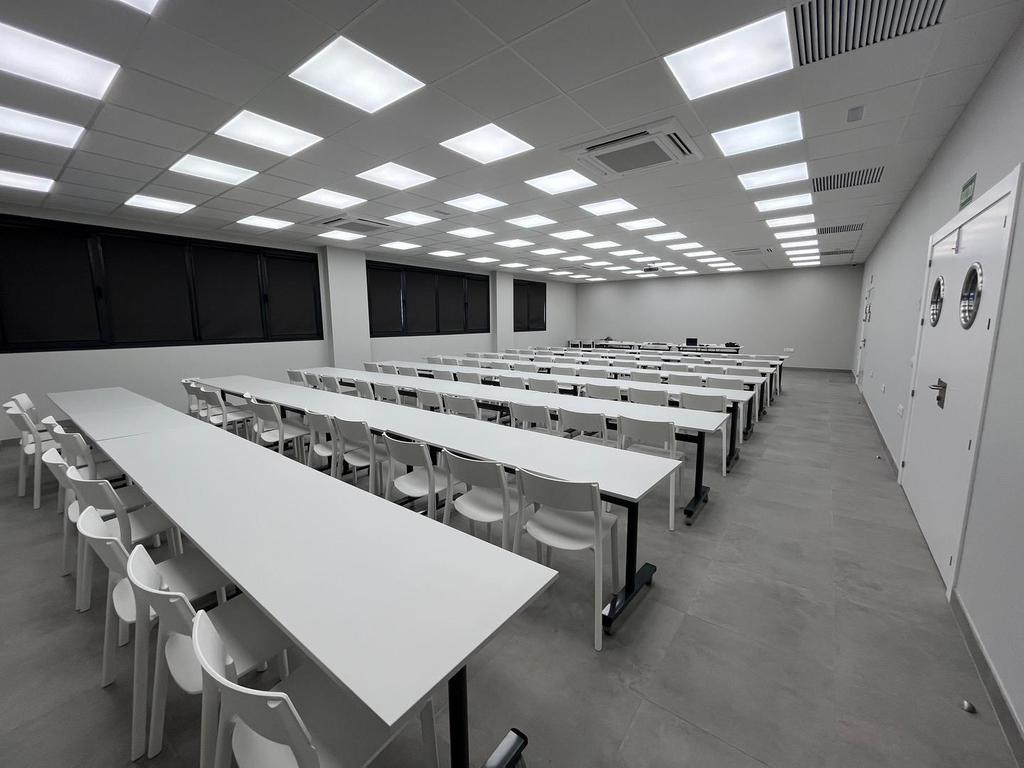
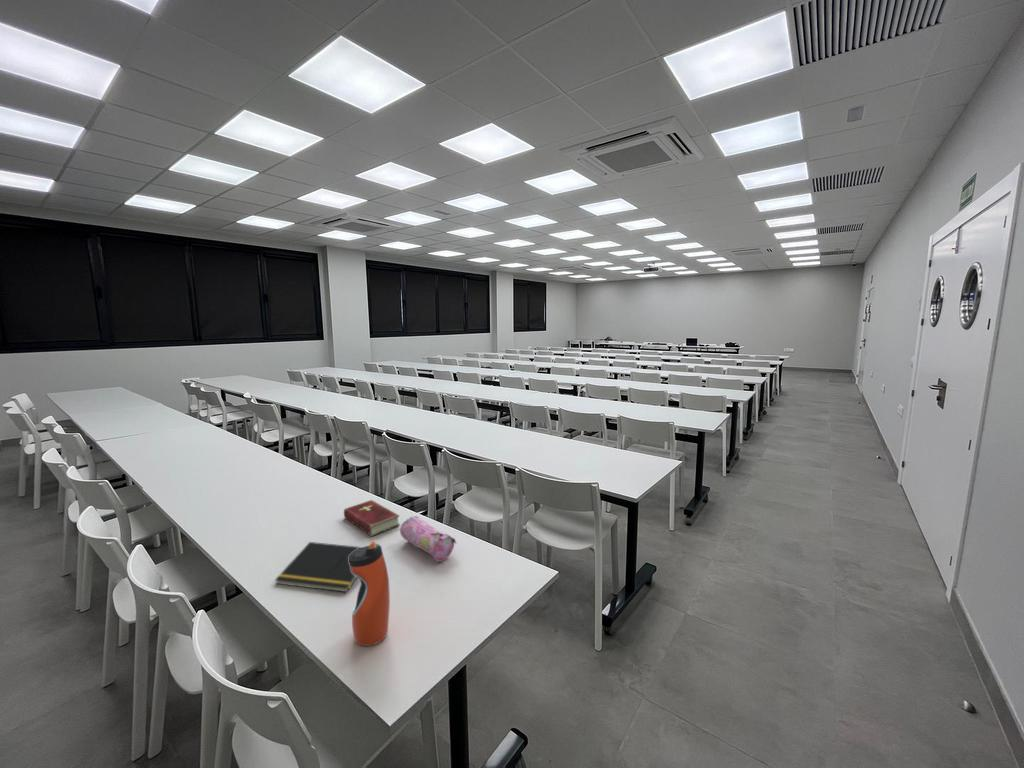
+ notepad (326, 565)
+ hardcover book (371, 516)
+ water bottle (369, 589)
+ pencil case (427, 536)
